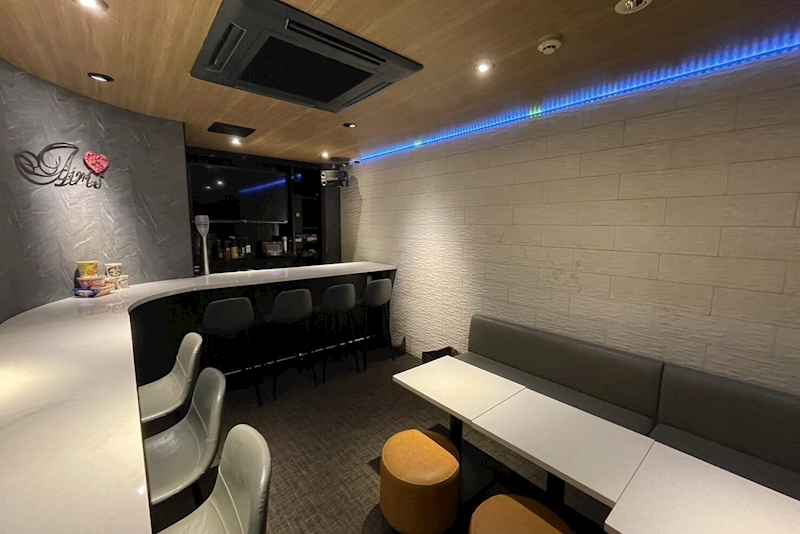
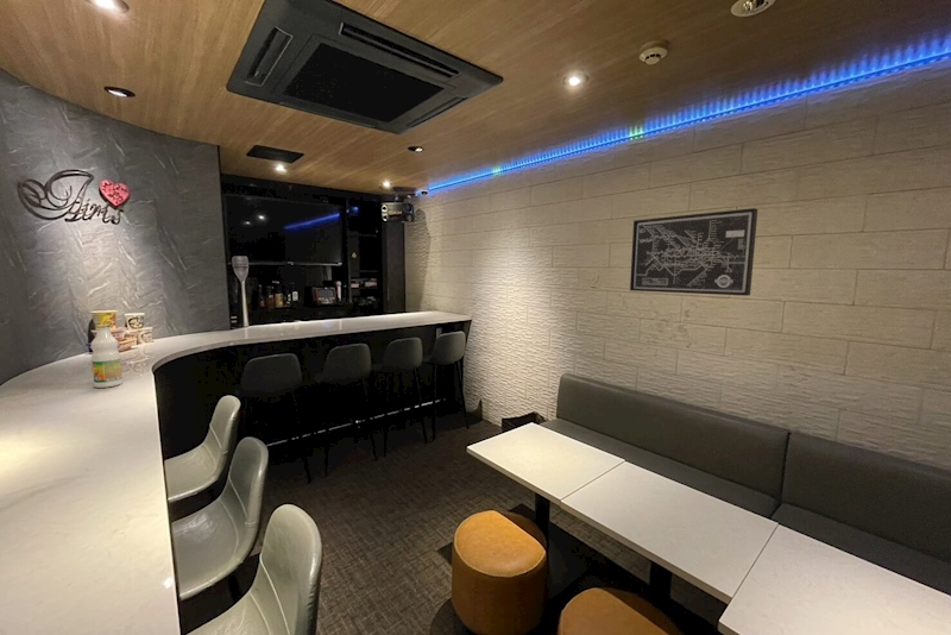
+ wall art (686, 254)
+ bottle (106, 354)
